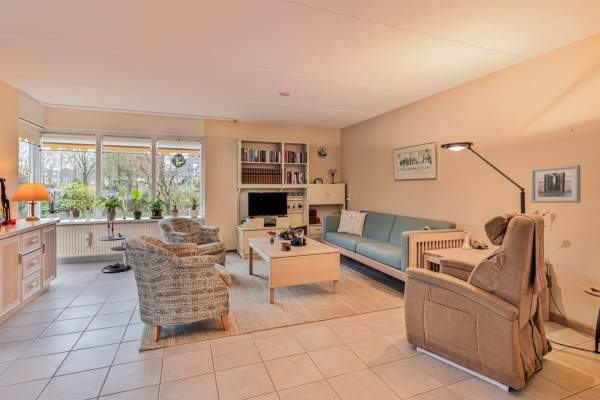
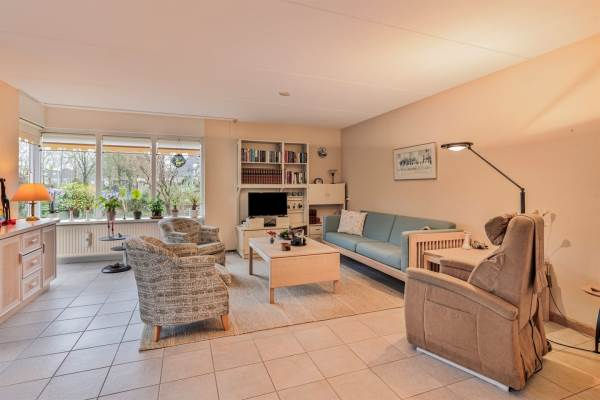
- wall art (554, 185)
